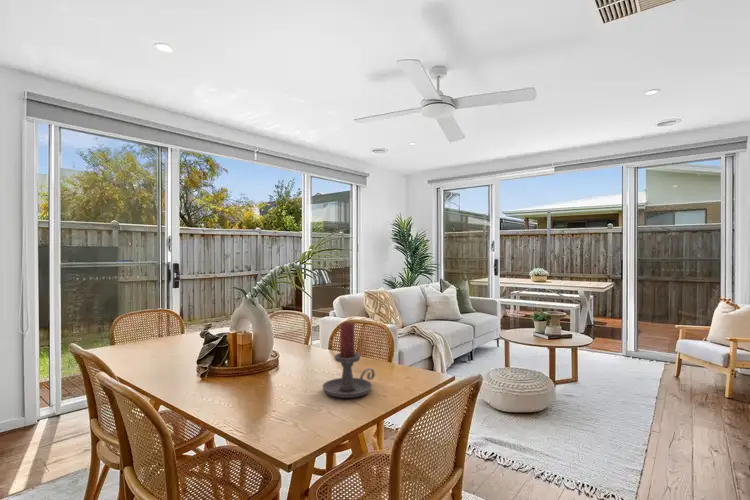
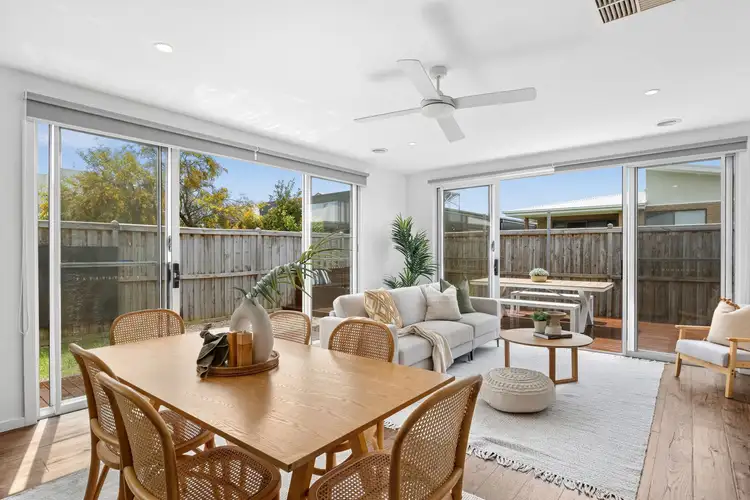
- candle holder (352, 355)
